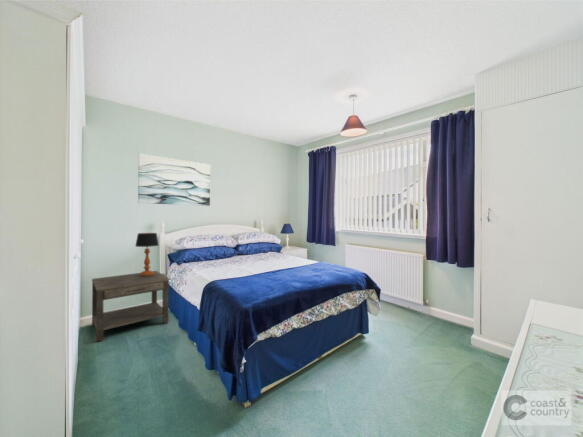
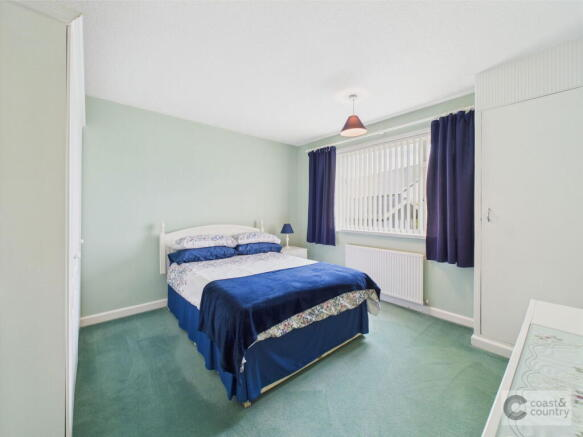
- side table (133, 306)
- table lamp (147, 254)
- wall art (177, 182)
